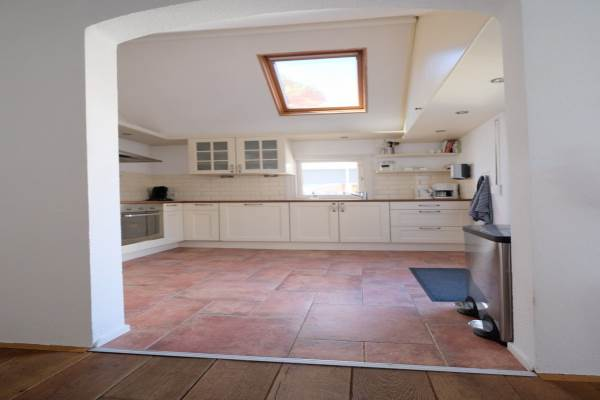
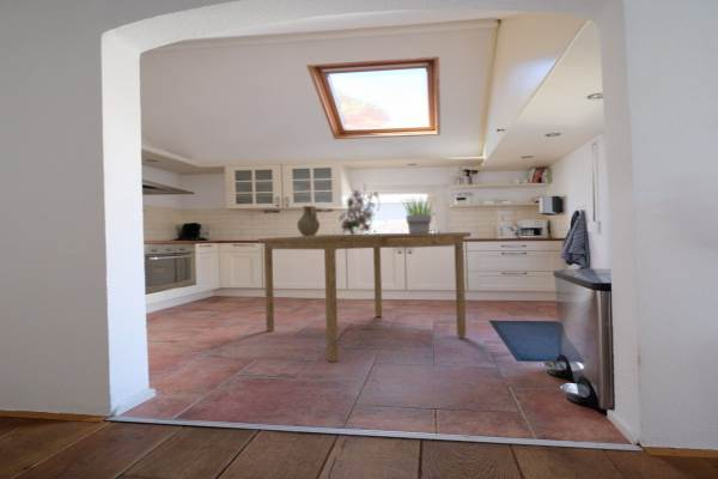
+ ceramic jug (308, 220)
+ bouquet (360, 206)
+ potted plant (419, 216)
+ dining table (375, 286)
